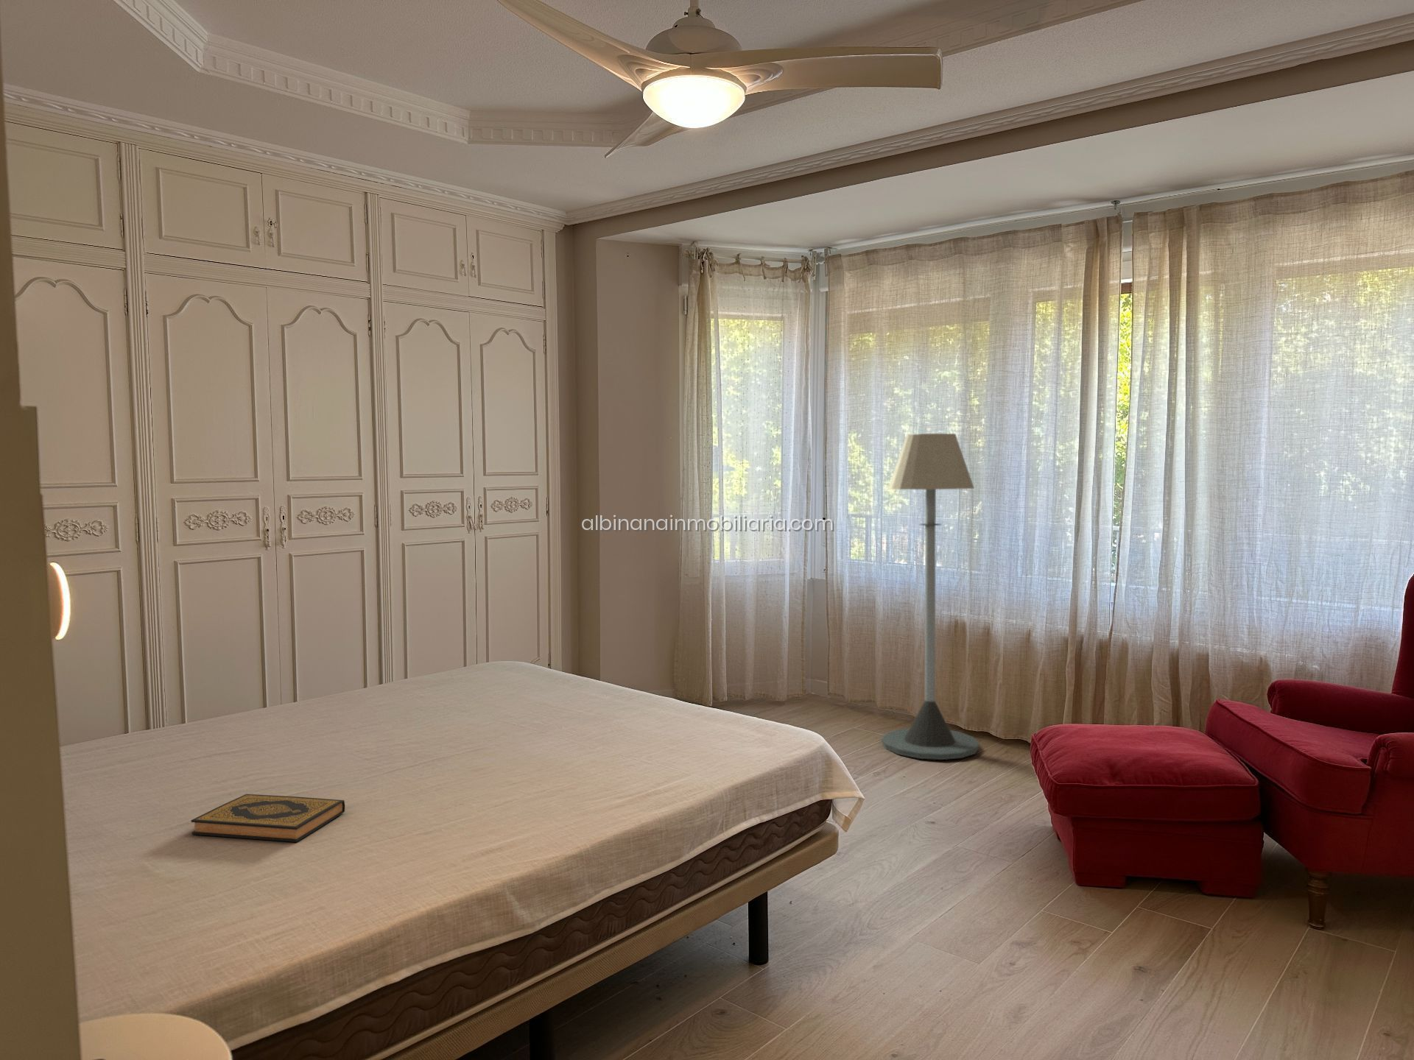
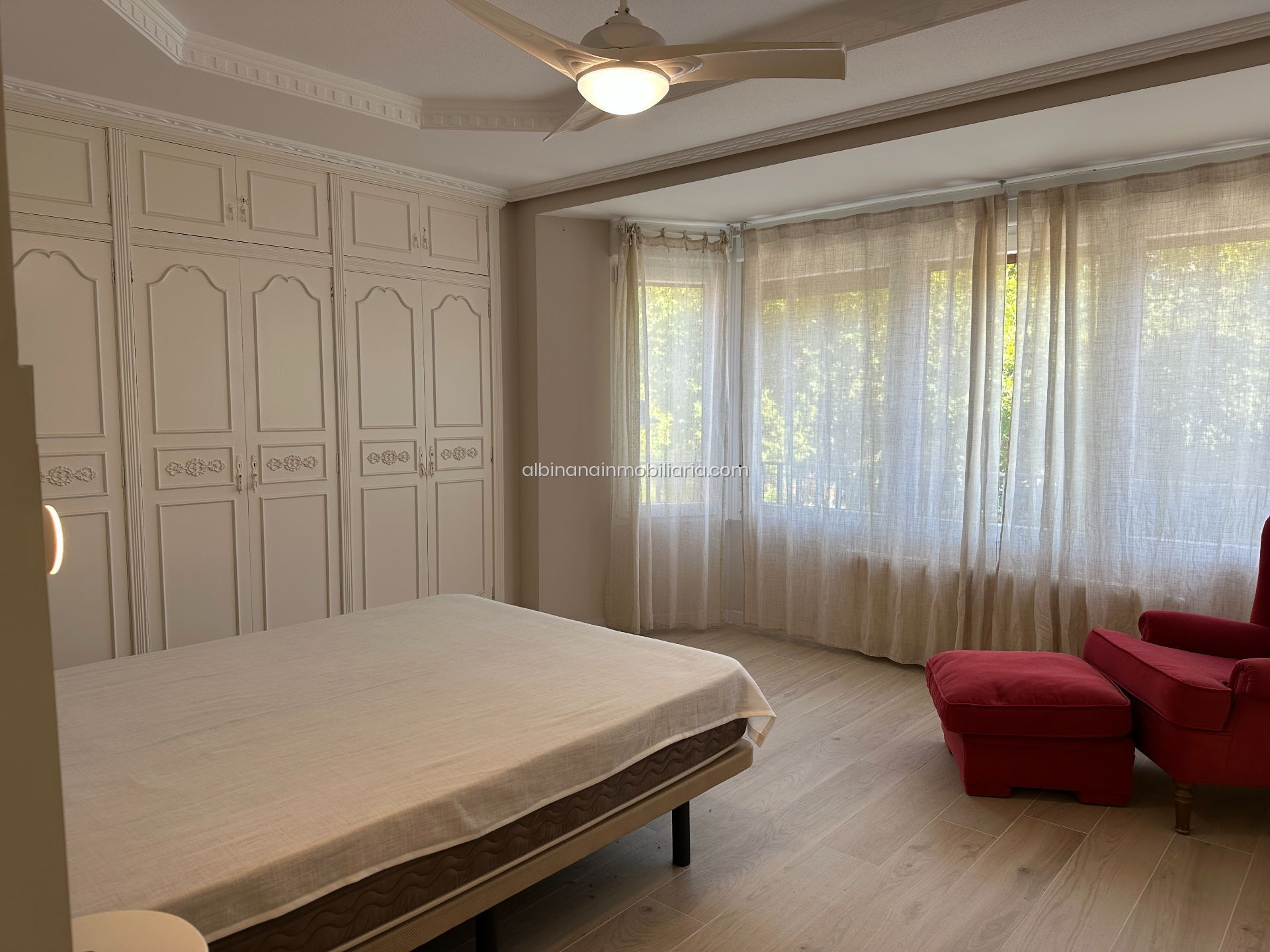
- hardback book (271, 816)
- floor lamp (930, 591)
